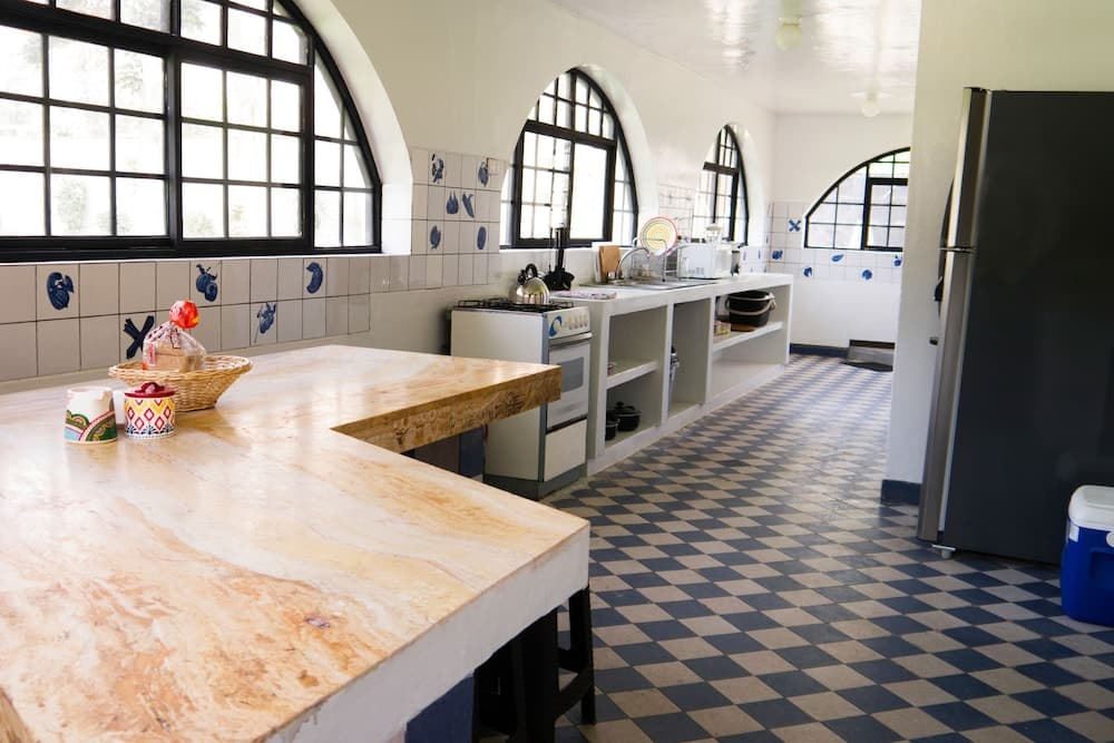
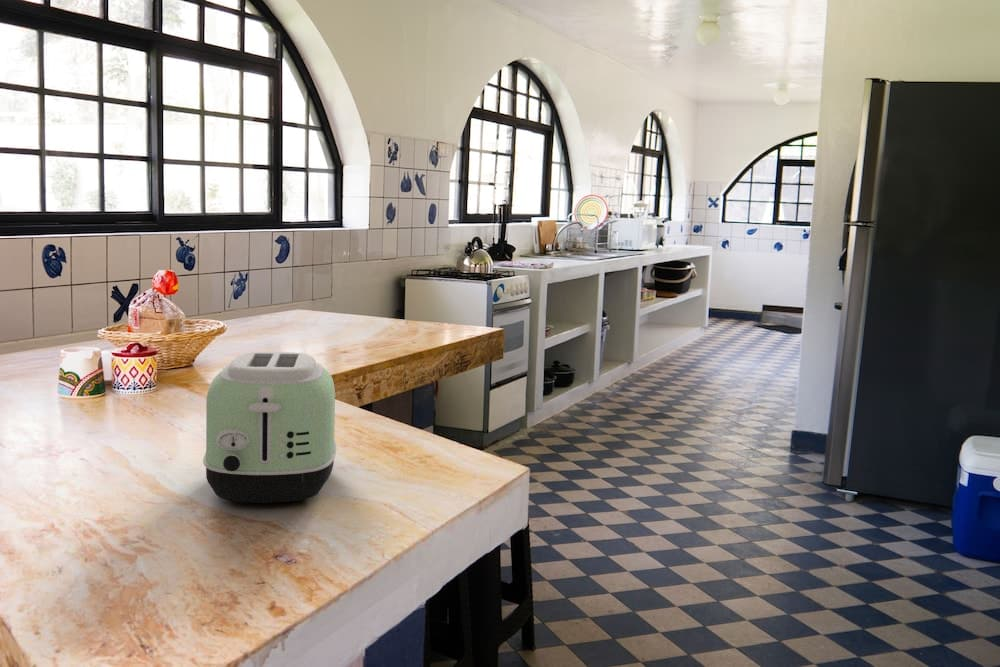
+ toaster (272, 423)
